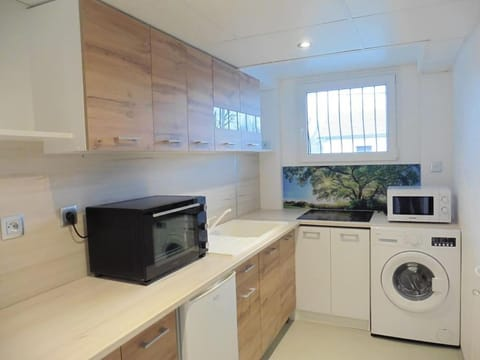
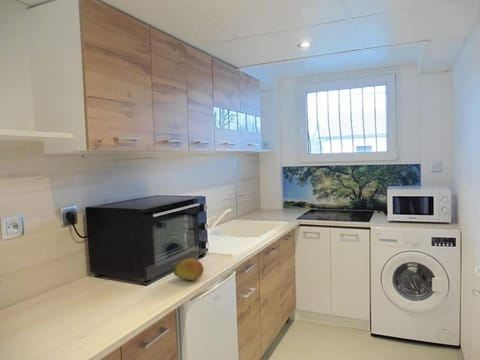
+ fruit (189, 268)
